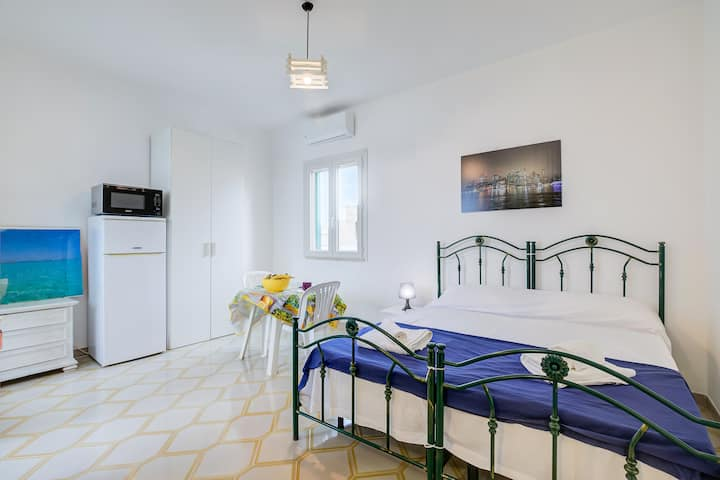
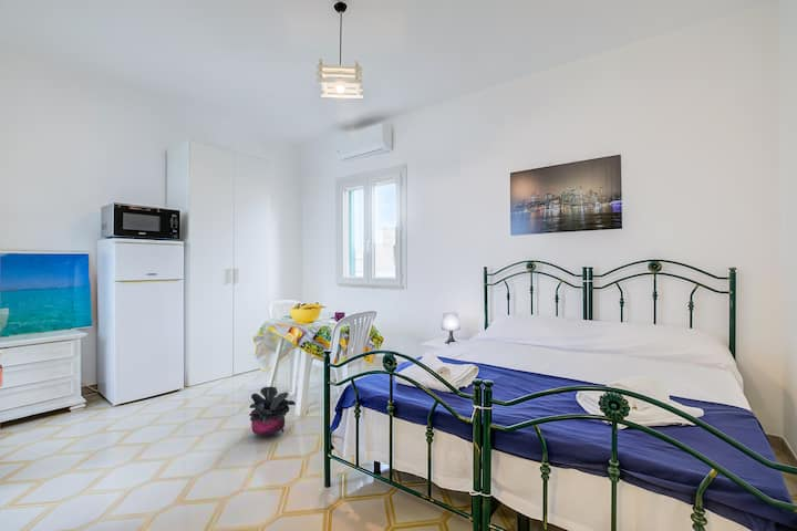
+ potted plant (269, 408)
